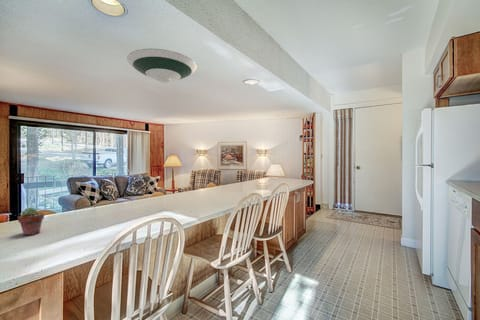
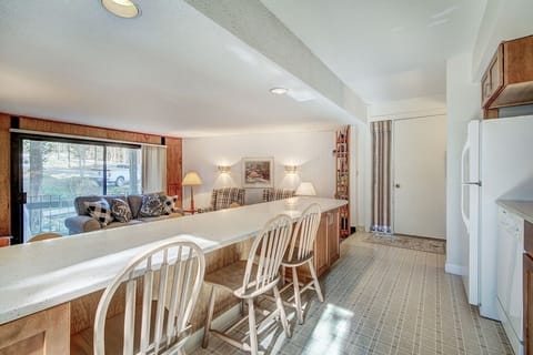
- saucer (163, 72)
- potted succulent (31, 220)
